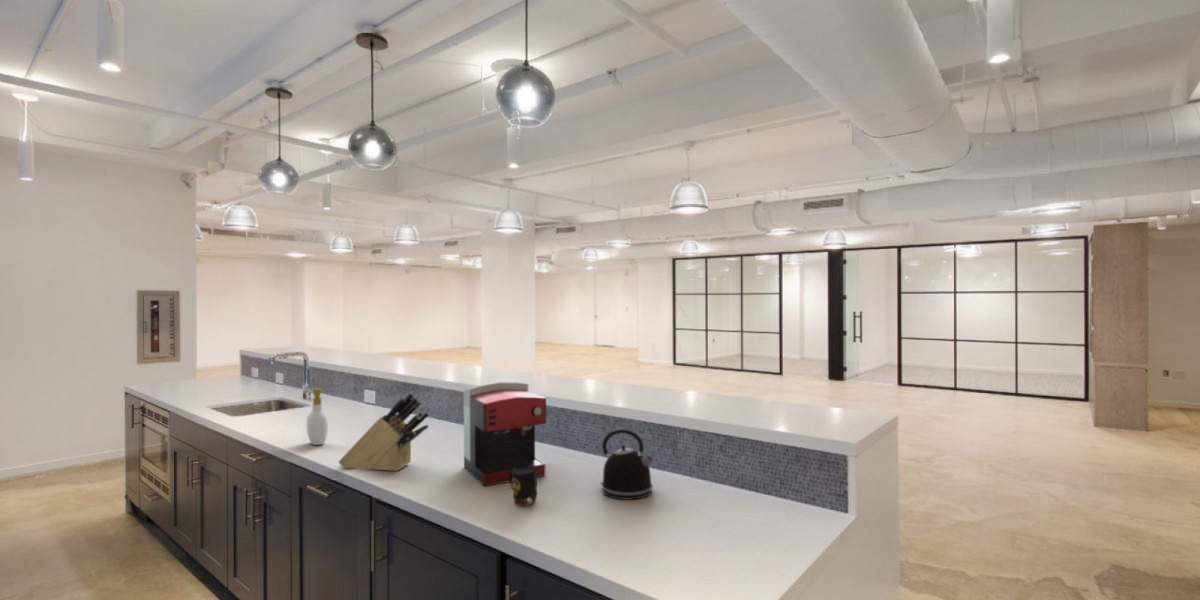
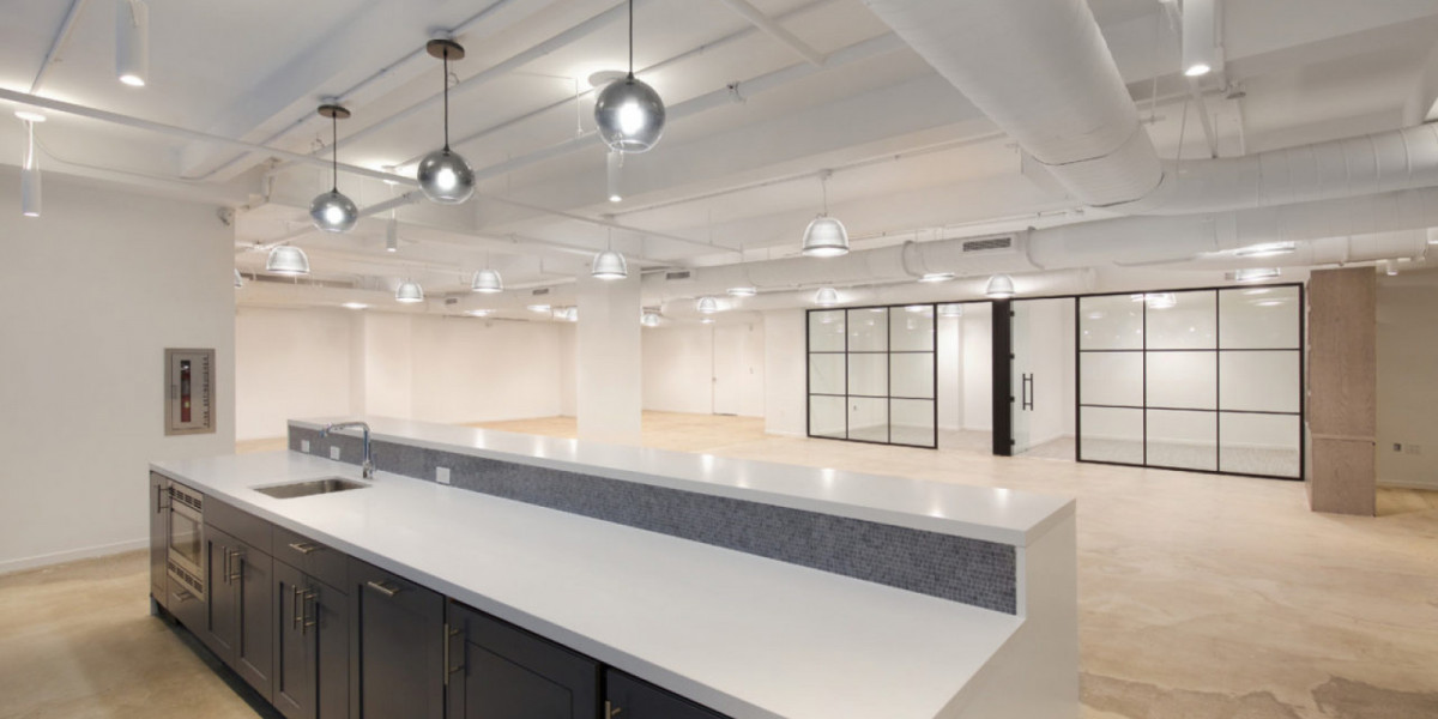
- mug (521, 485)
- kettle (626, 459)
- knife block (385, 429)
- coffee maker (507, 429)
- soap bottle (318, 415)
